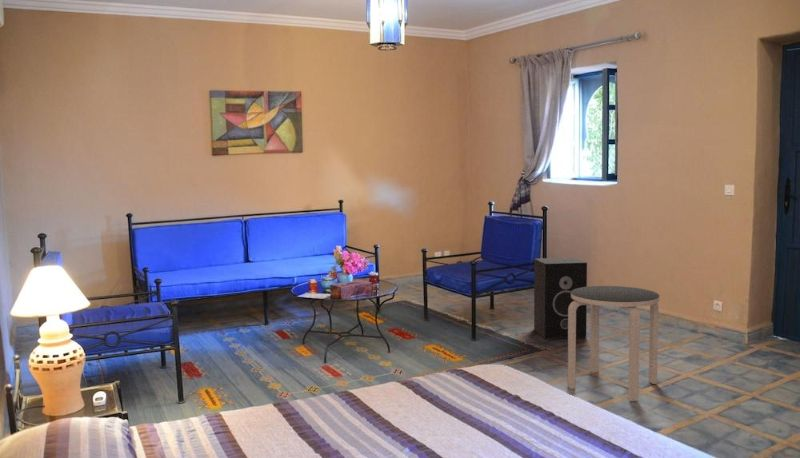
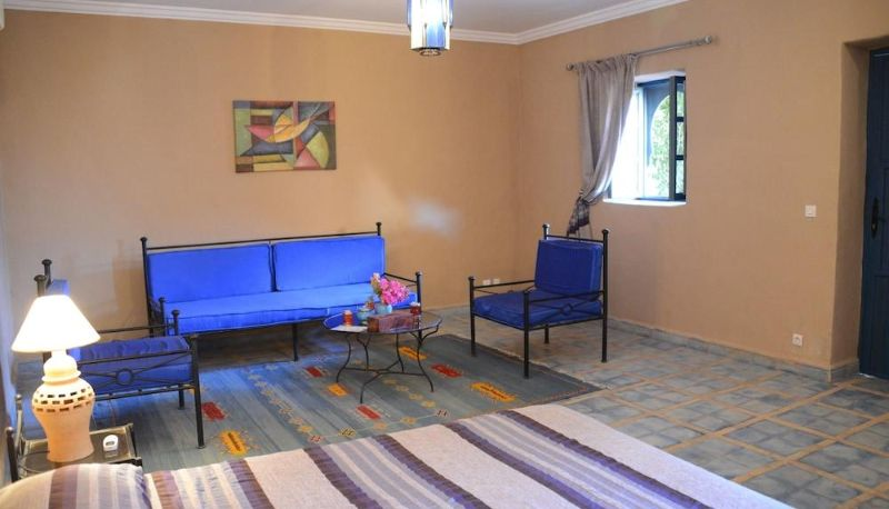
- side table (598, 339)
- speaker (559, 297)
